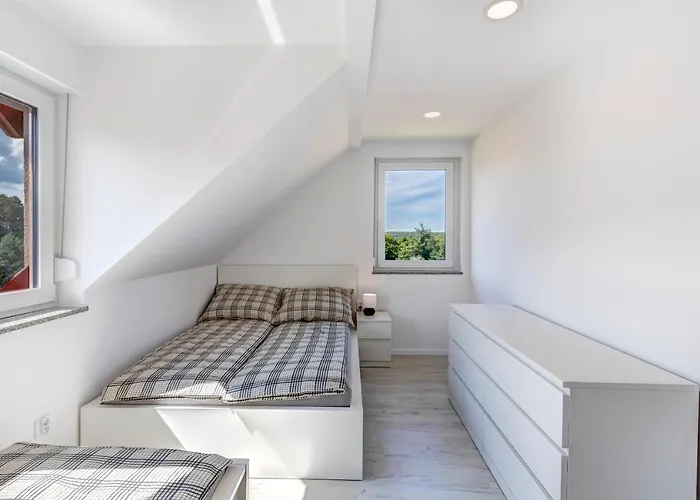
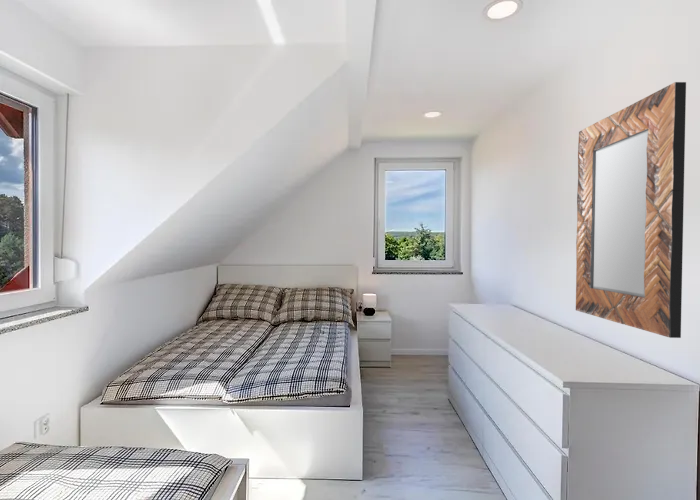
+ home mirror (620, 216)
